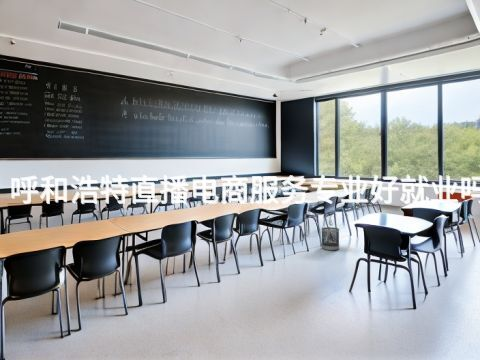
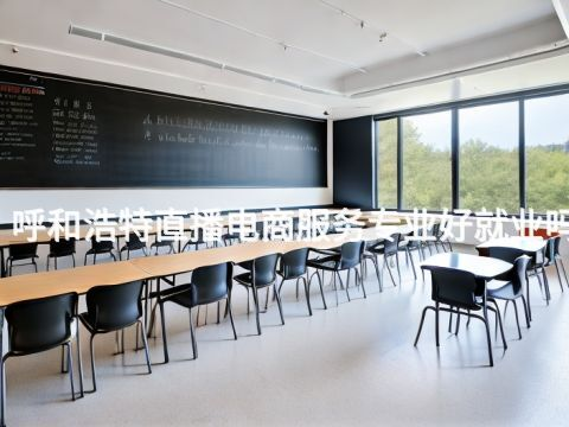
- wastebasket (330, 238)
